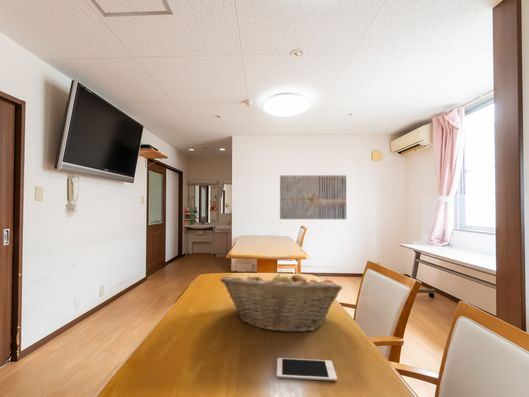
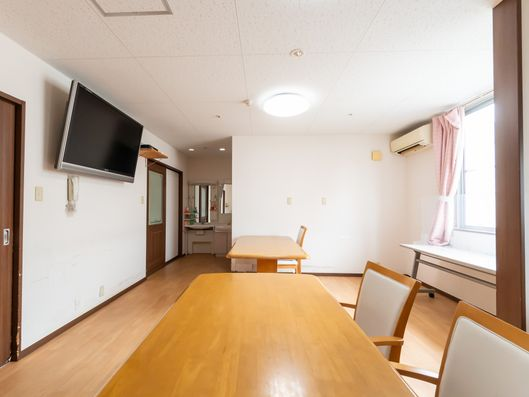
- fruit basket (279, 292)
- wall art (312, 197)
- cell phone (305, 368)
